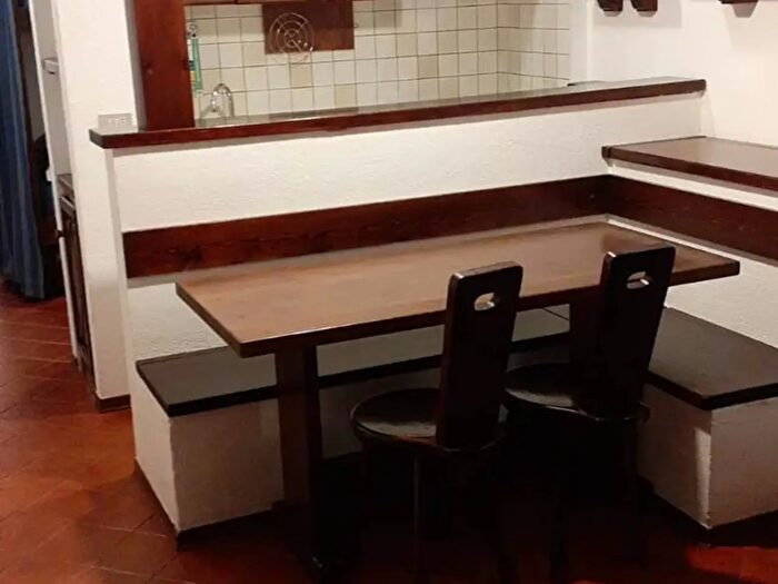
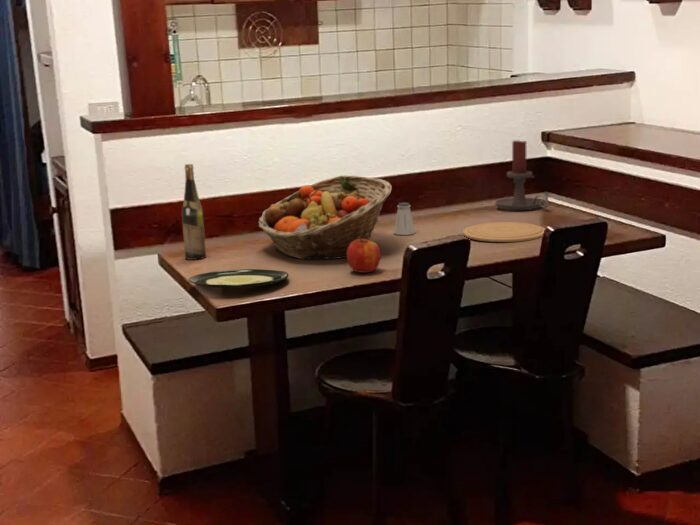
+ saltshaker (404, 218)
+ fruit basket (325, 215)
+ candle holder (524, 174)
+ wine bottle (192, 211)
+ apple (363, 254)
+ plate (504, 231)
+ plate (238, 278)
